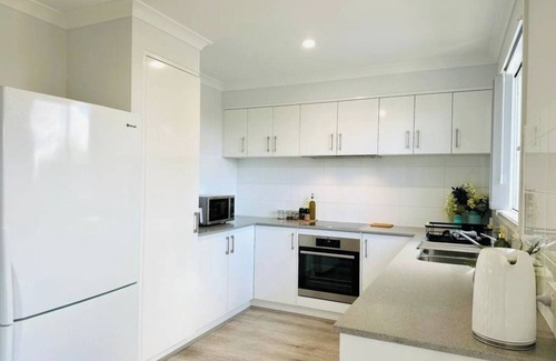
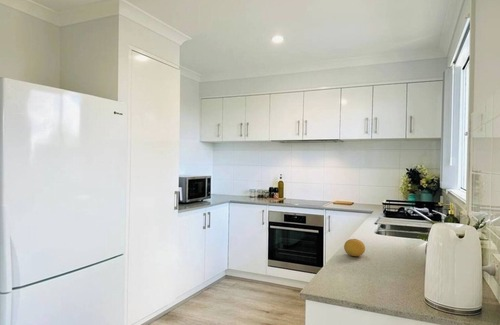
+ fruit (354, 247)
